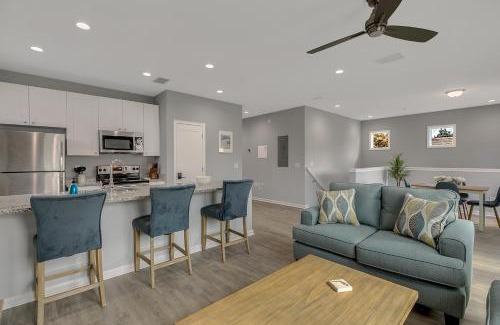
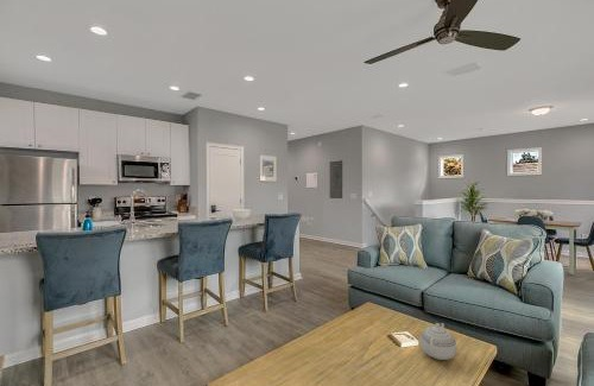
+ teapot (437, 340)
